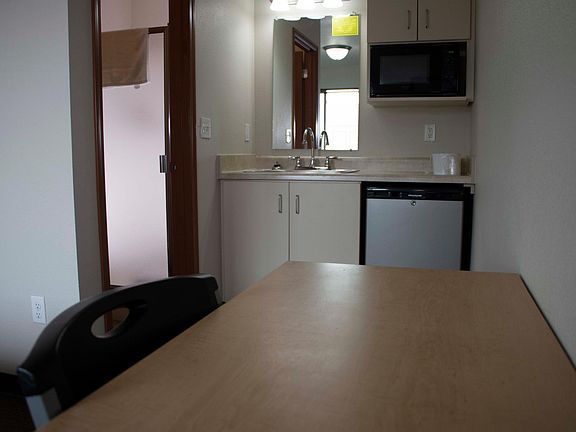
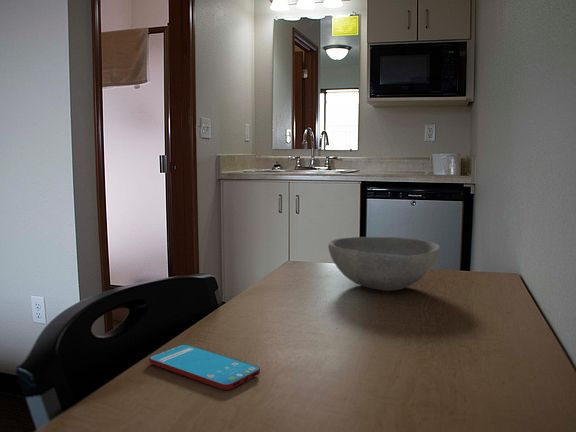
+ smartphone (203, 365)
+ bowl (383, 265)
